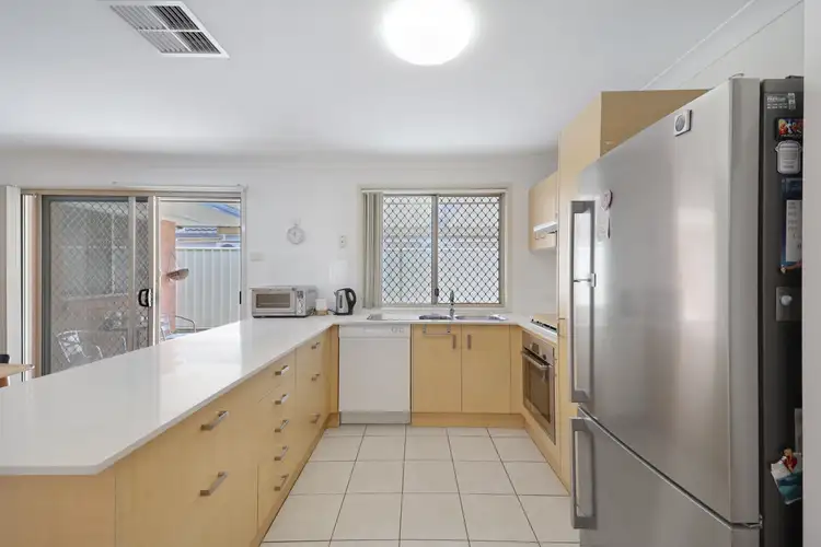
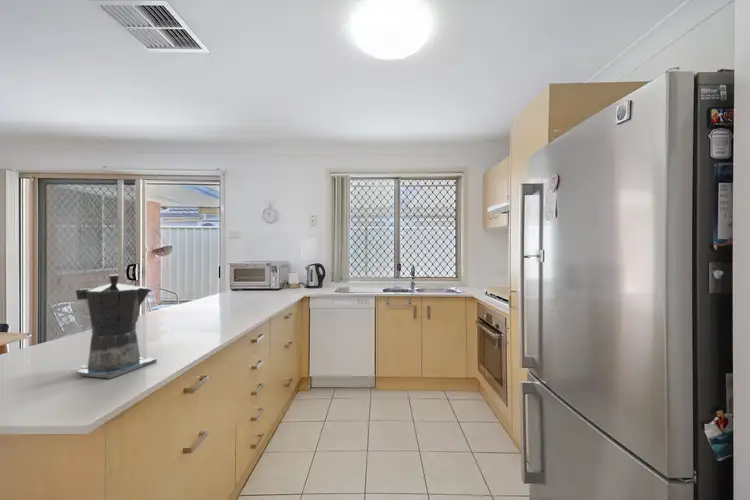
+ coffee maker (113, 321)
